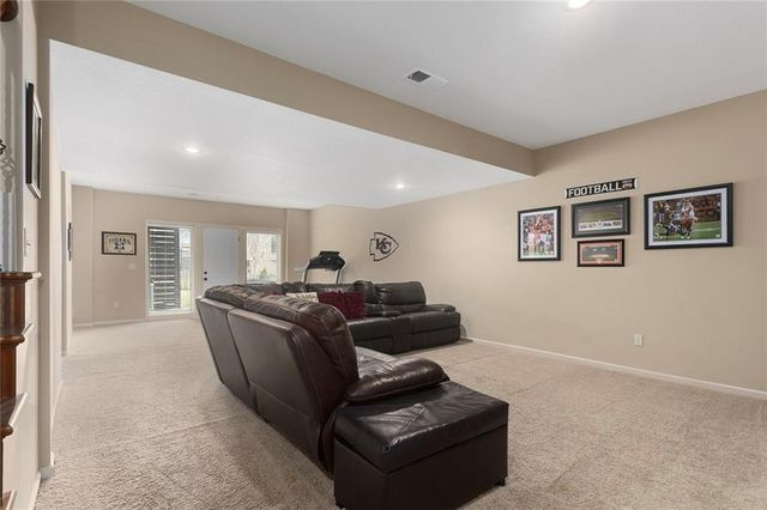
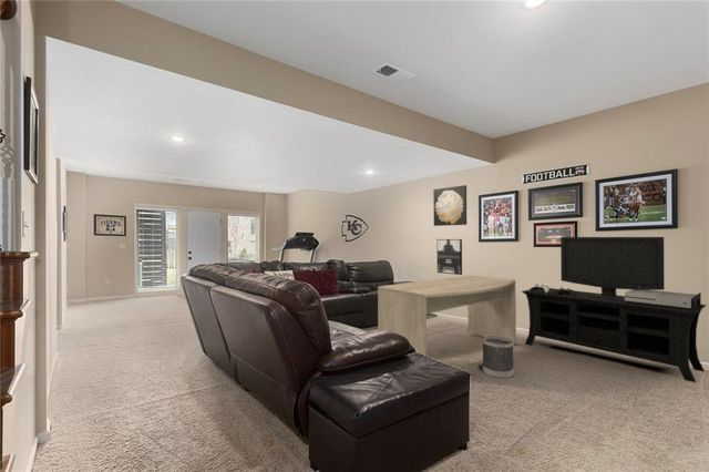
+ wall art (449, 256)
+ wastebasket (497, 356)
+ wall art (449, 206)
+ media console (603, 296)
+ desk (455, 307)
